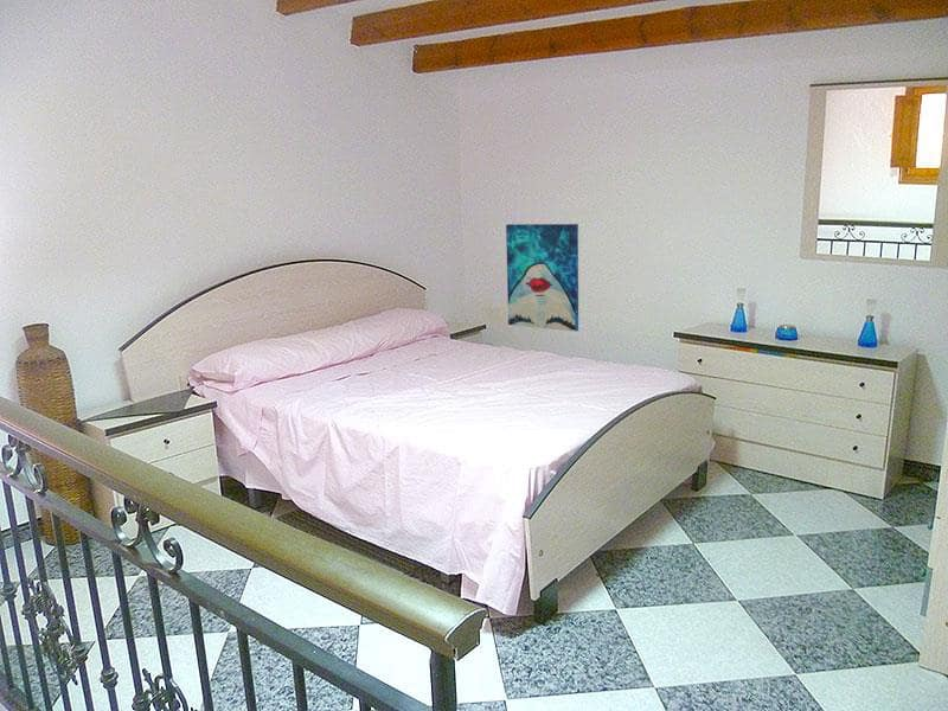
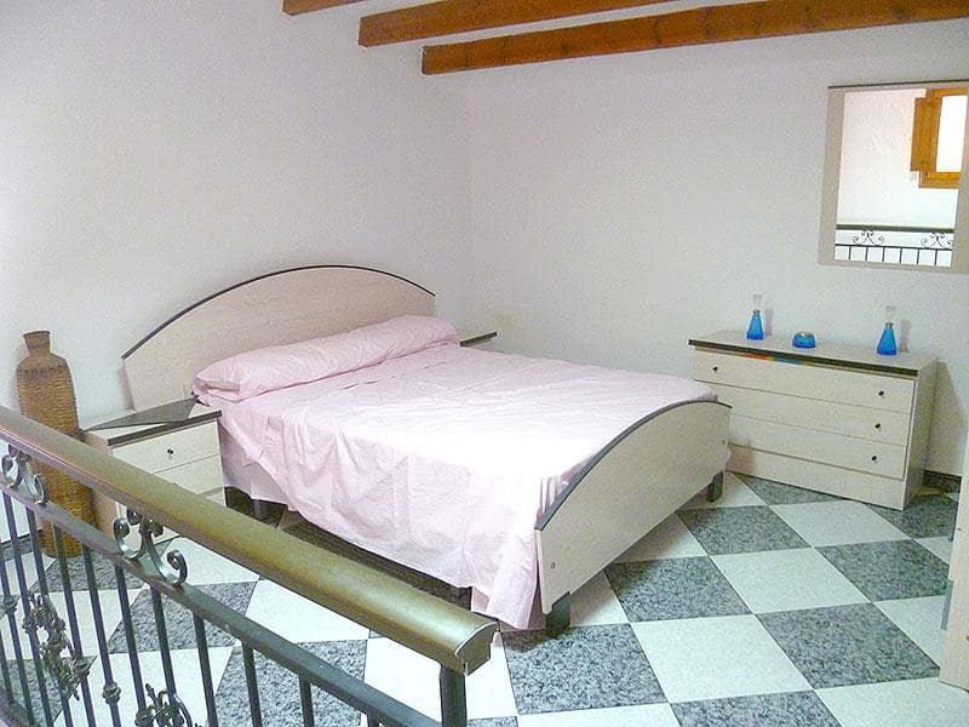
- wall art (542, 276)
